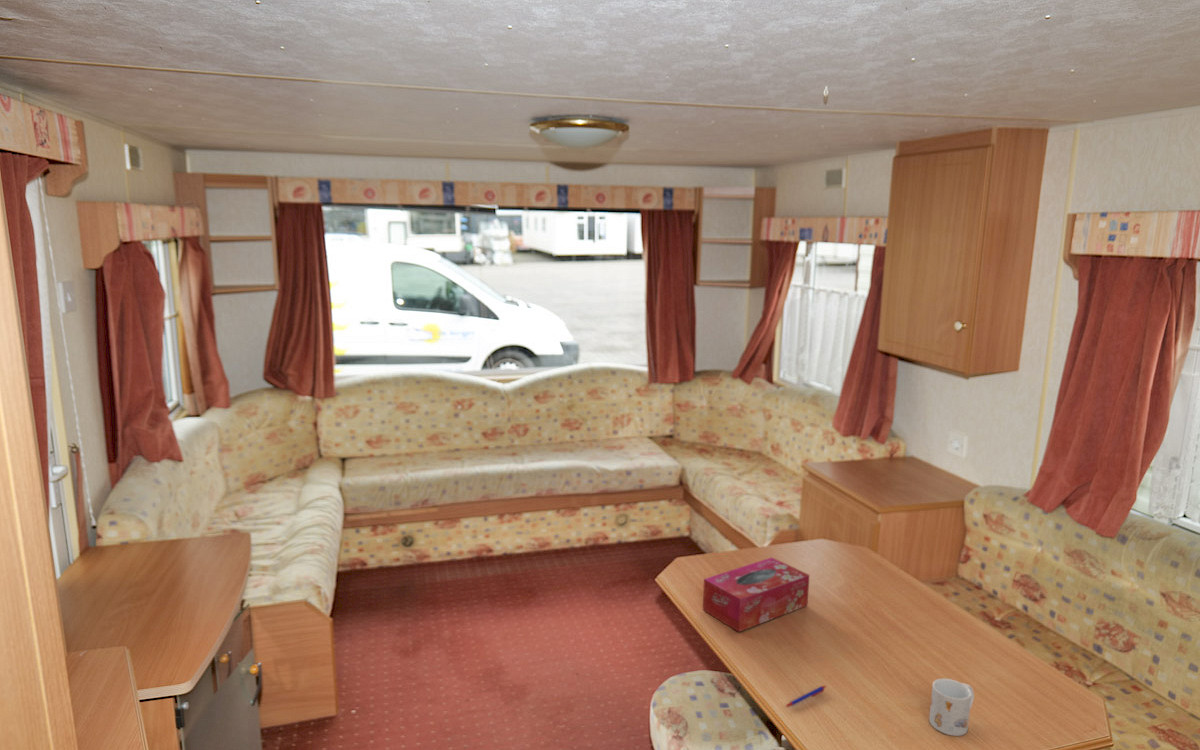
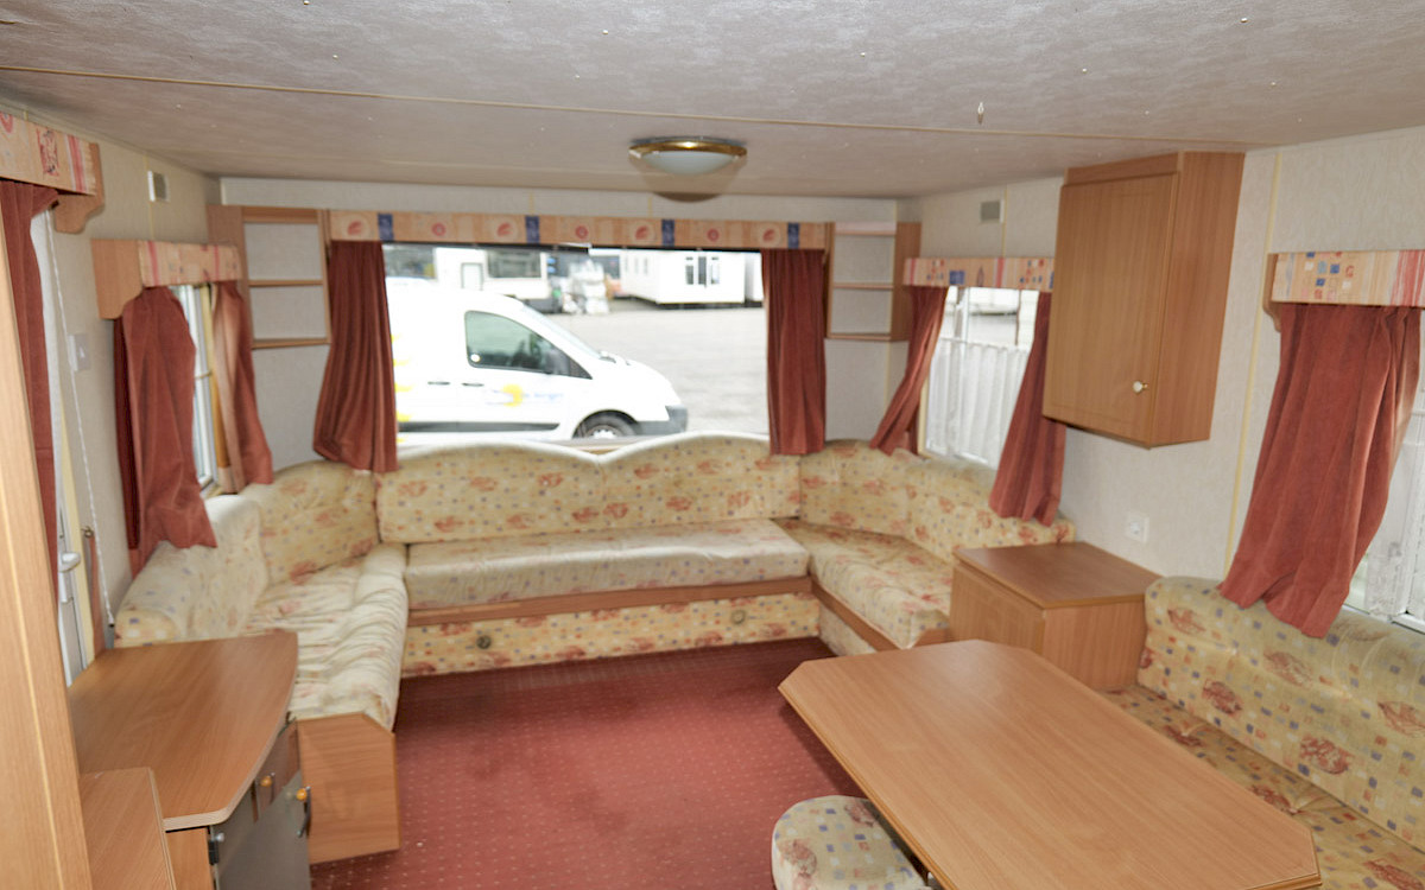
- tissue box (756, 592)
- pen (805, 696)
- mug (955, 704)
